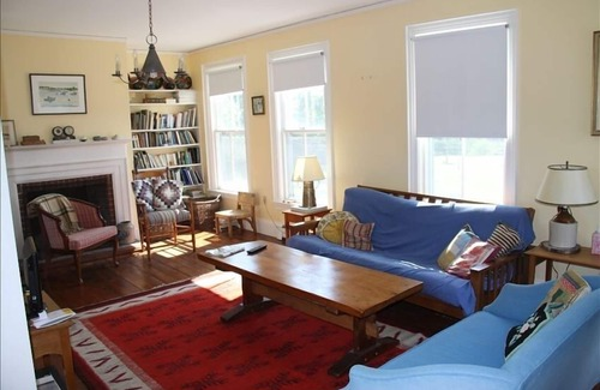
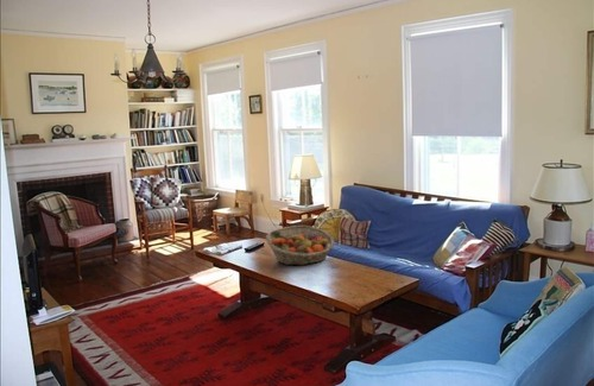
+ fruit basket (299, 245)
